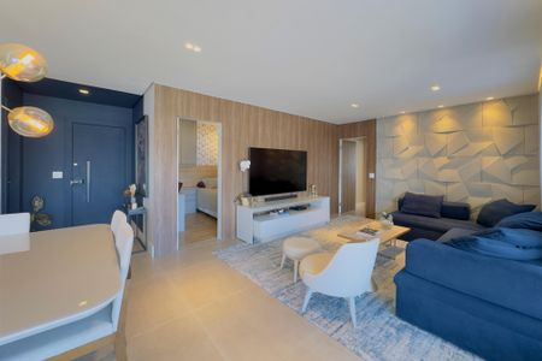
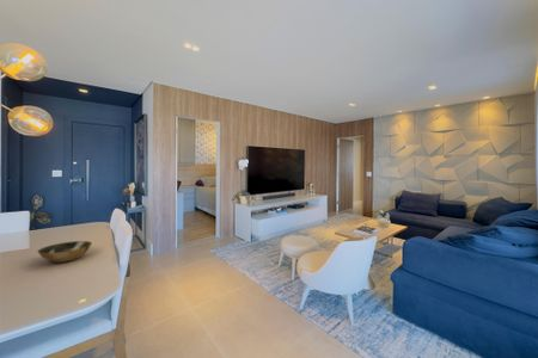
+ bowl (66, 252)
